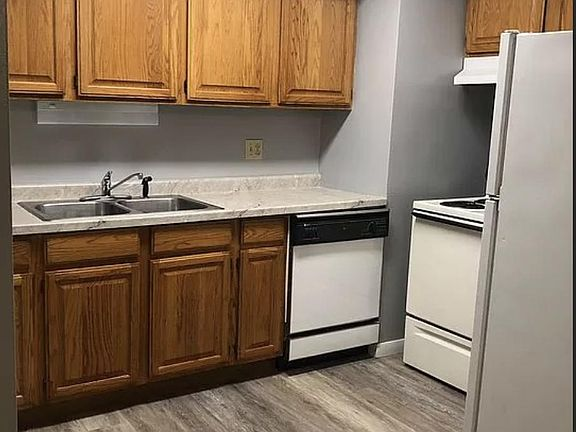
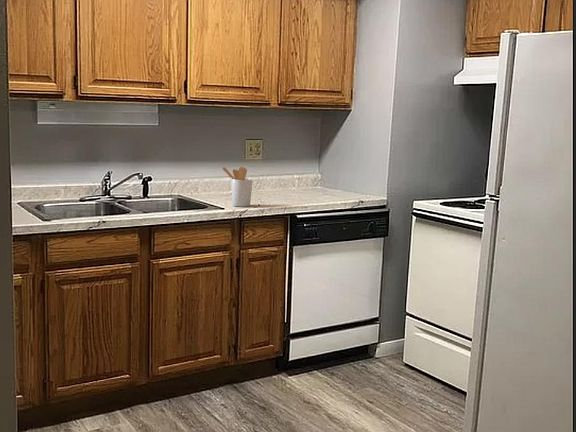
+ utensil holder (236, 185)
